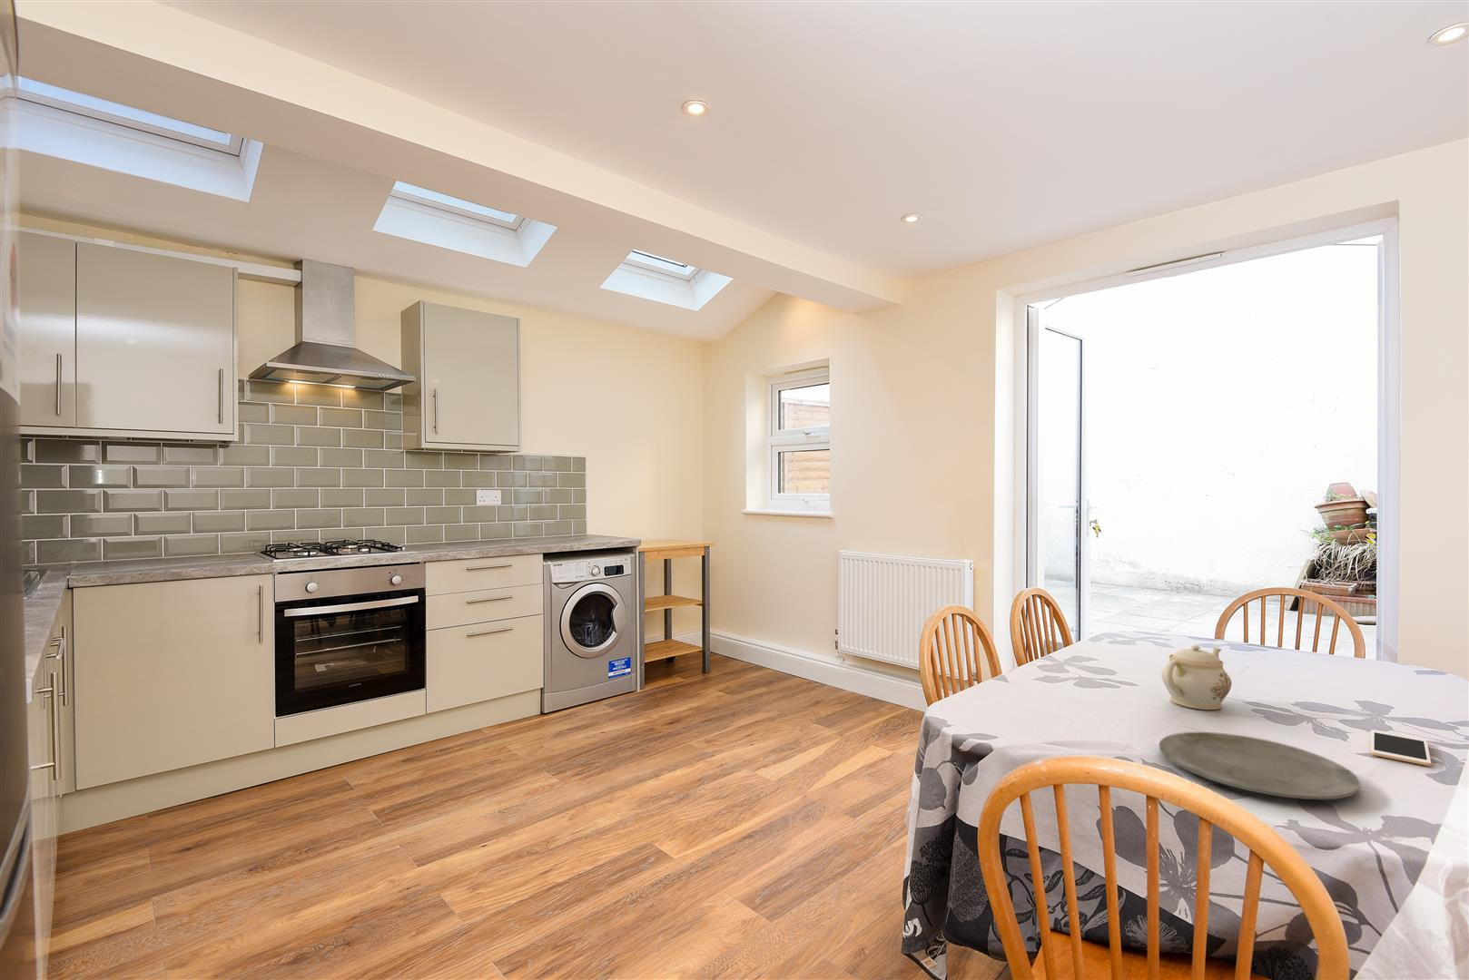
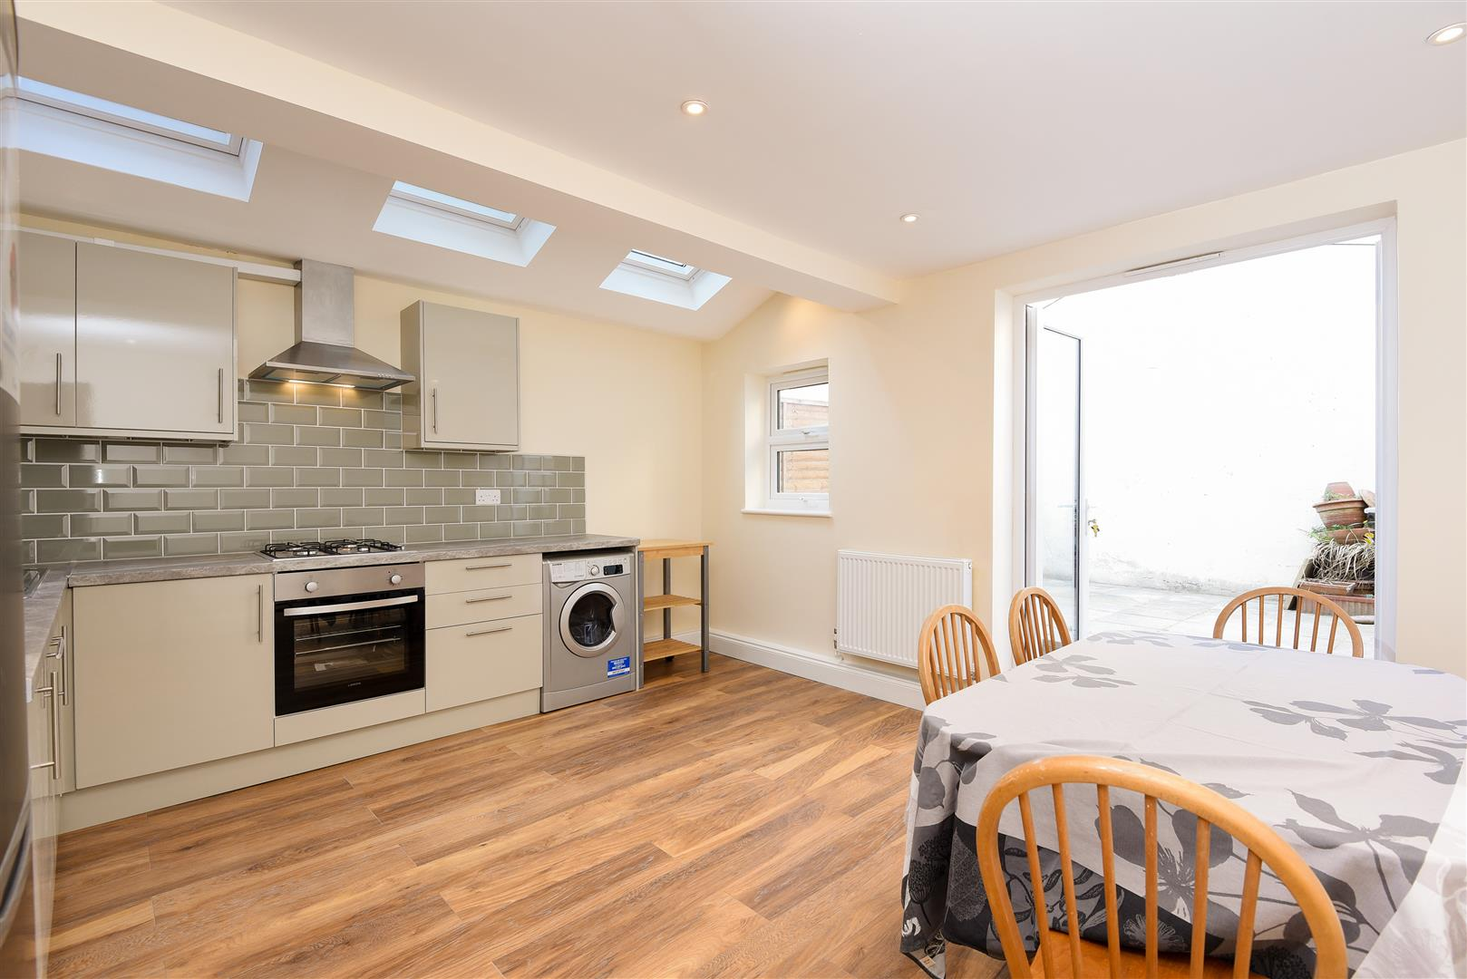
- plate (1252, 765)
- cell phone (1399, 746)
- teapot (1193, 674)
